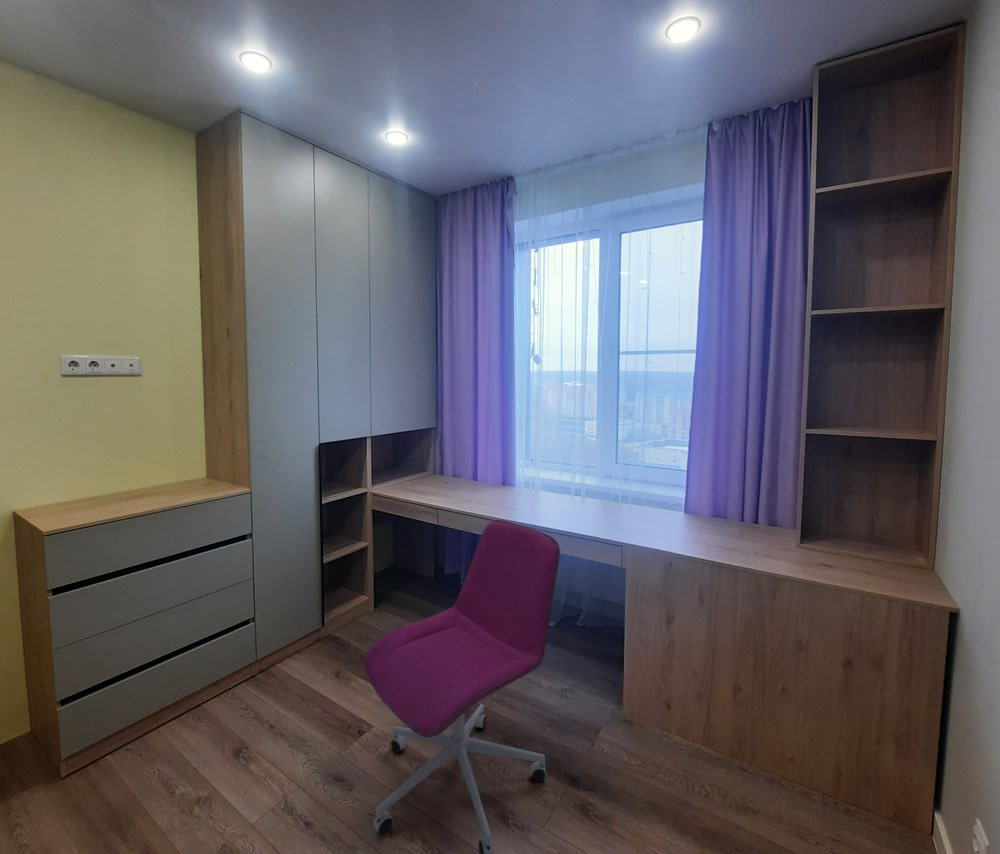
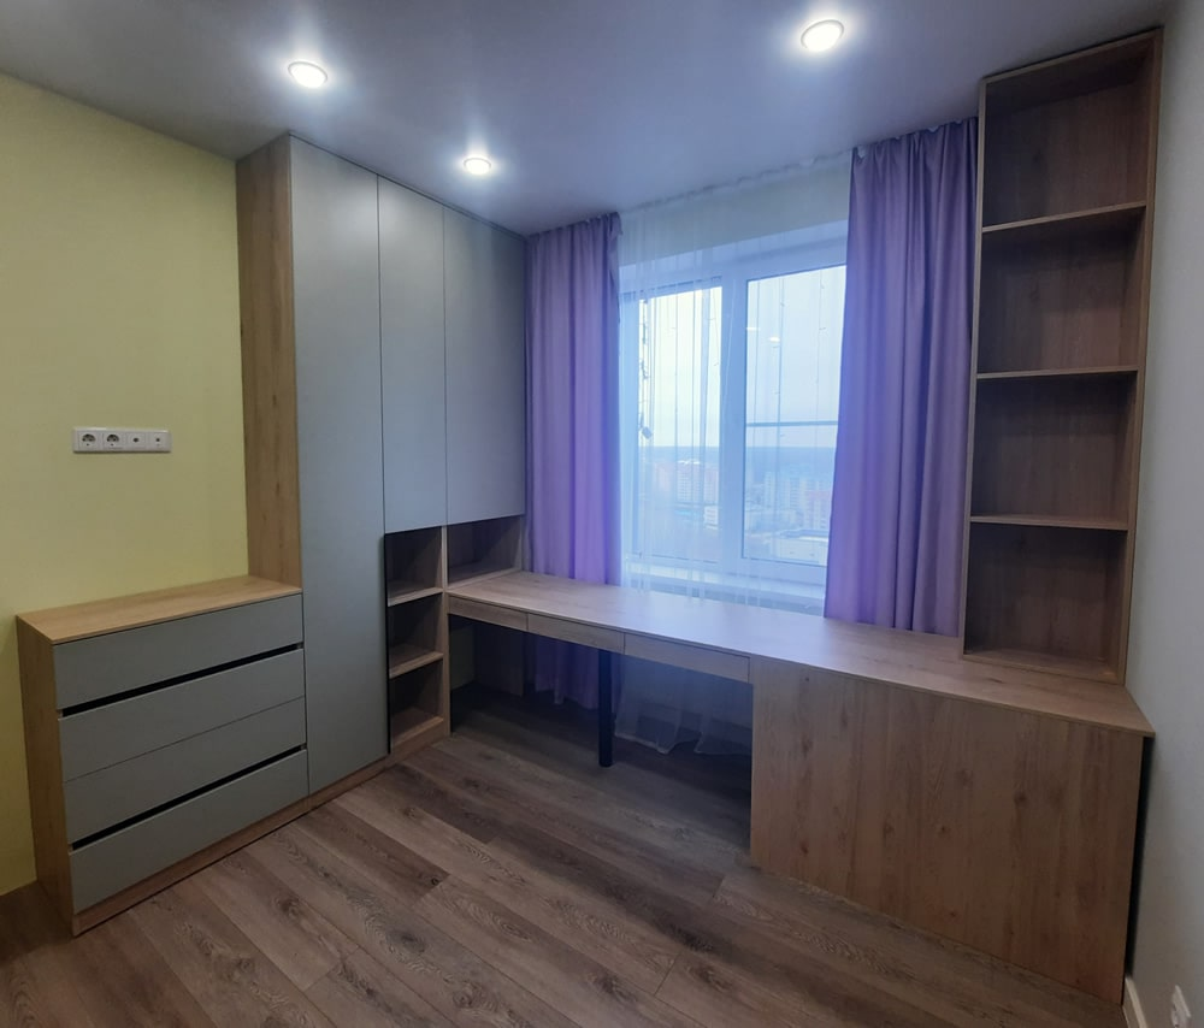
- office chair (459, 664)
